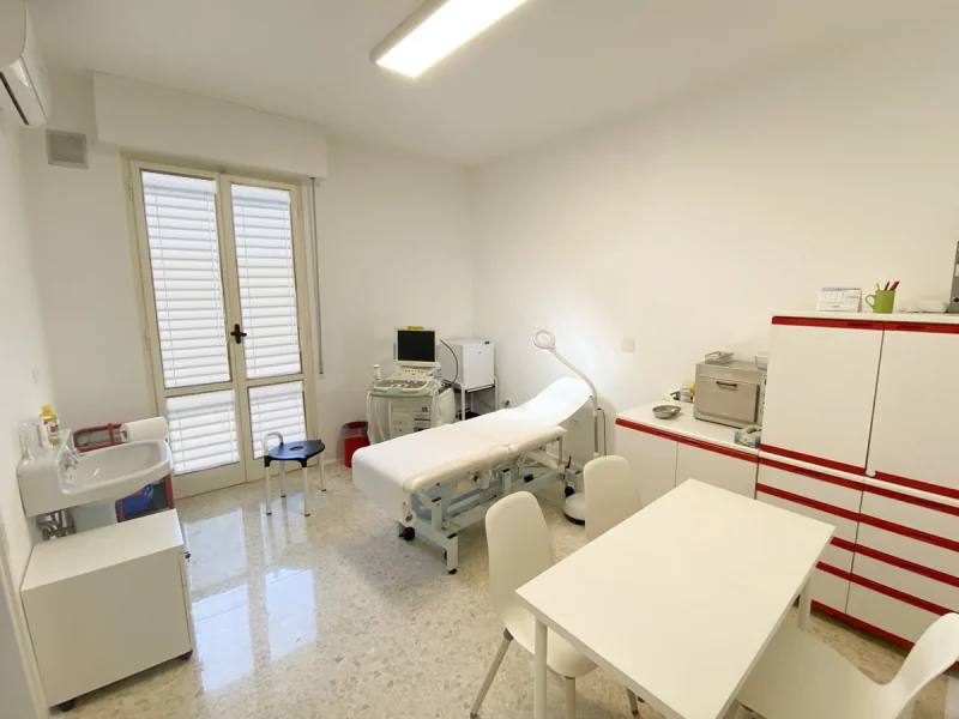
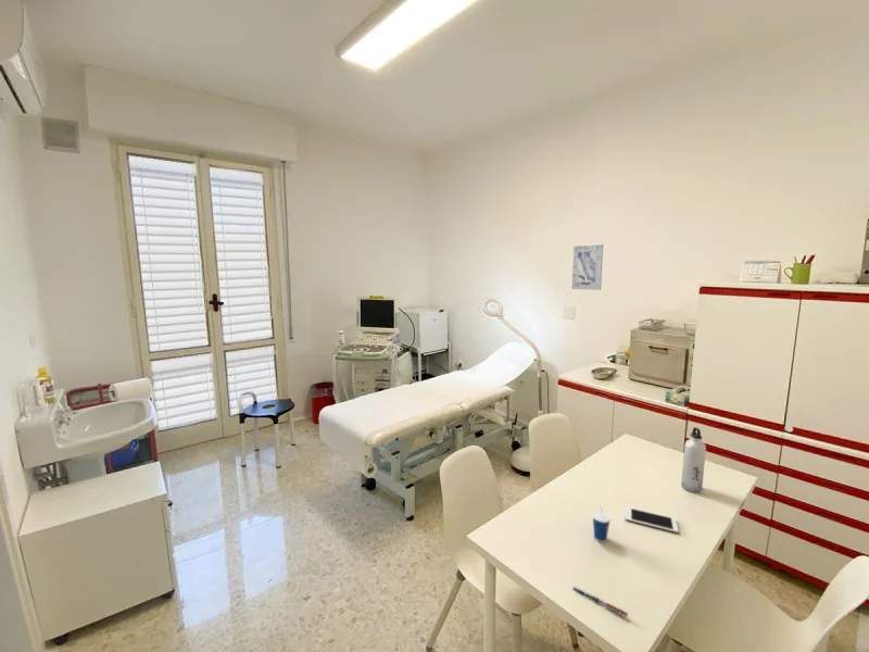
+ cell phone (650, 518)
+ pen (599, 600)
+ water bottle (694, 457)
+ wall art (587, 267)
+ cup (601, 521)
